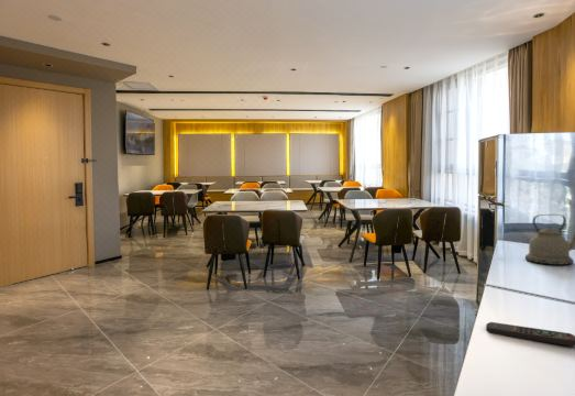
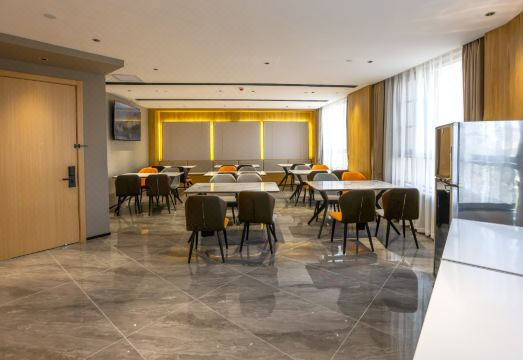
- kettle (550, 237)
- remote control (529, 332)
